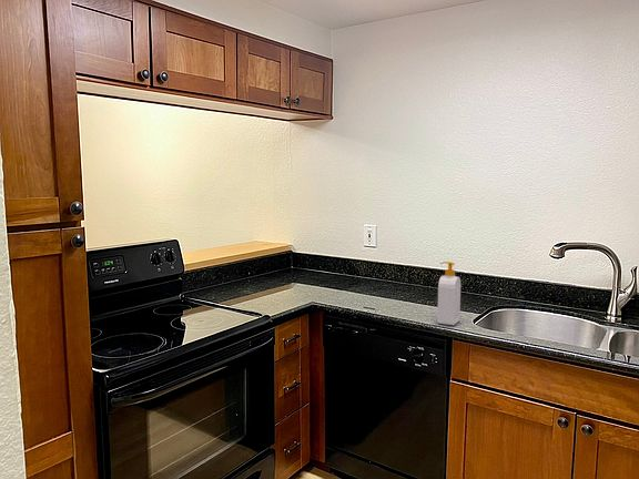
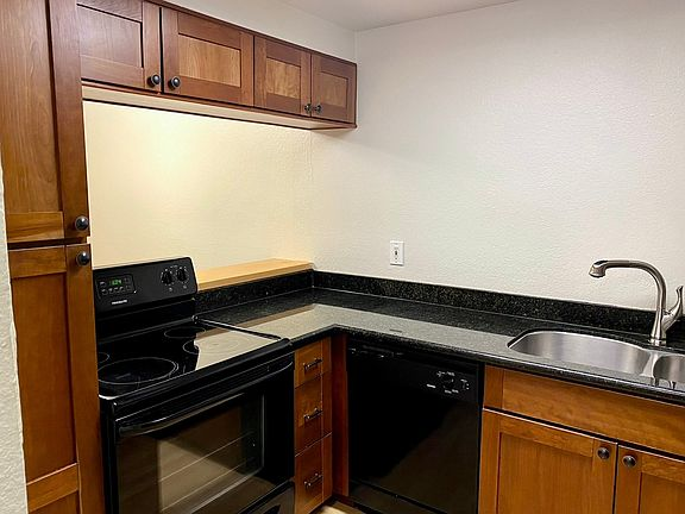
- soap bottle (448, 292)
